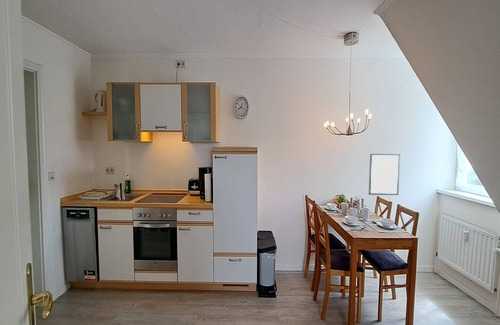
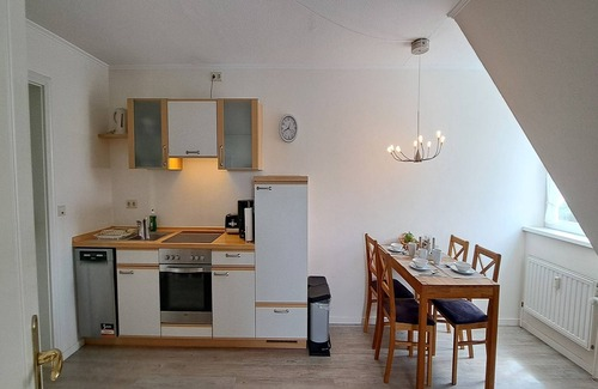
- wall art (384, 174)
